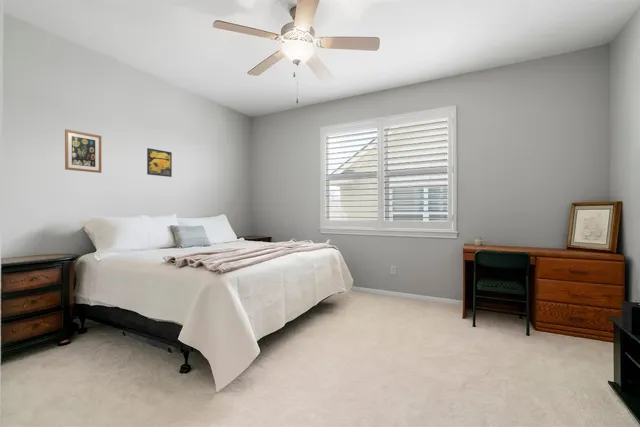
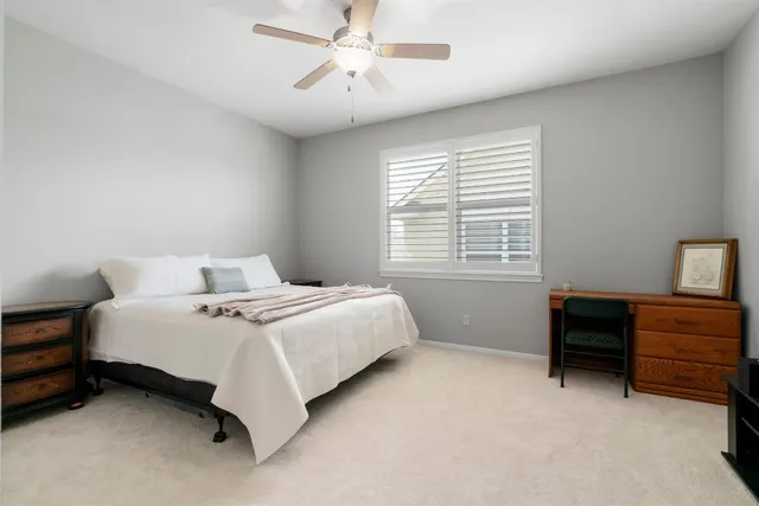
- wall art (84, 152)
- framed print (159, 163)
